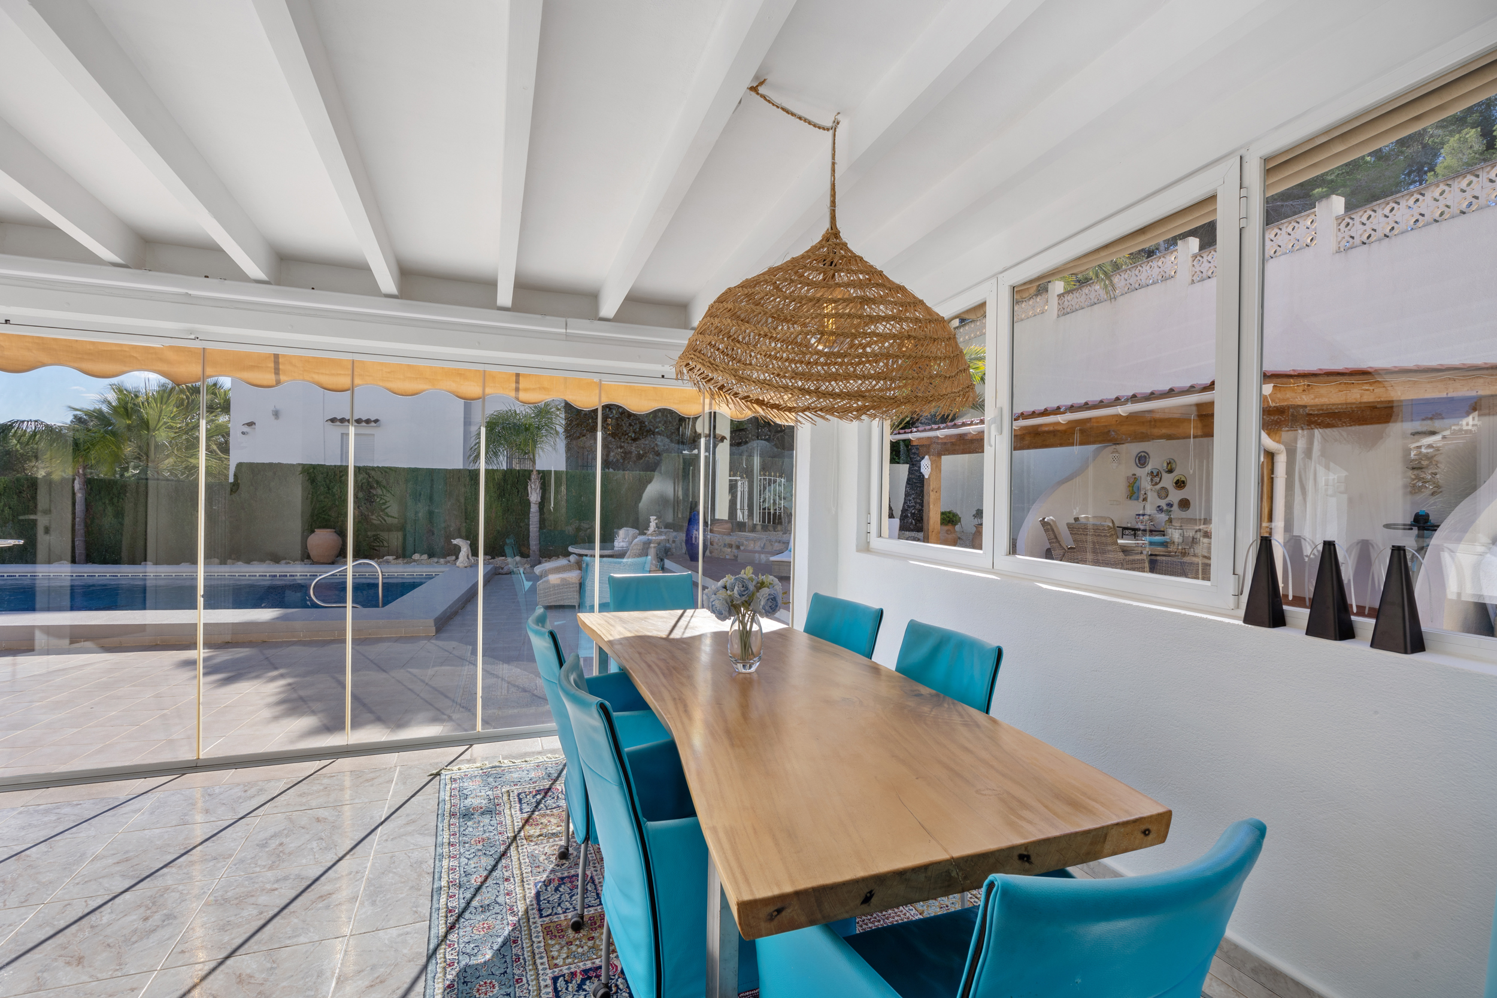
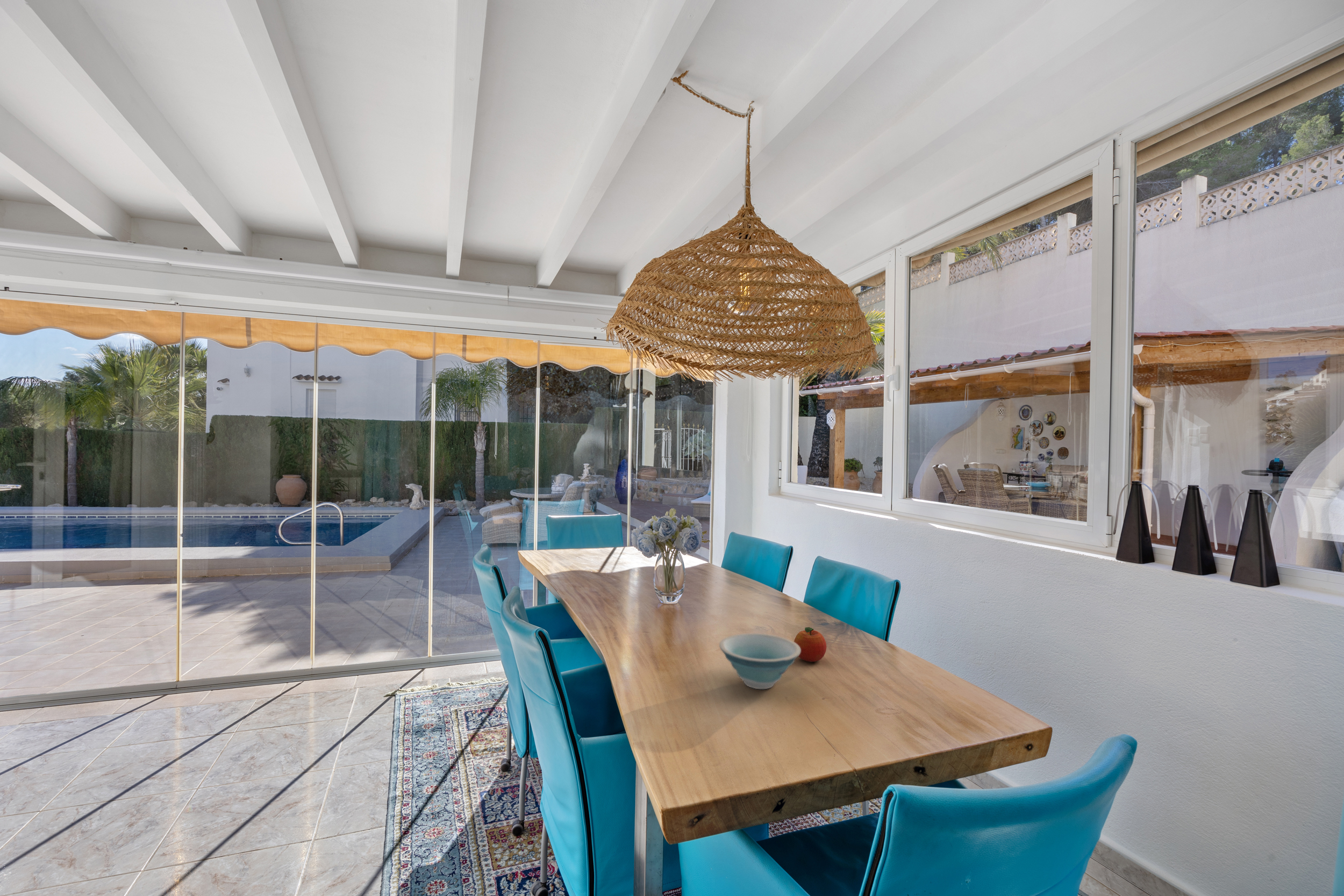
+ fruit (810, 642)
+ bowl (759, 664)
